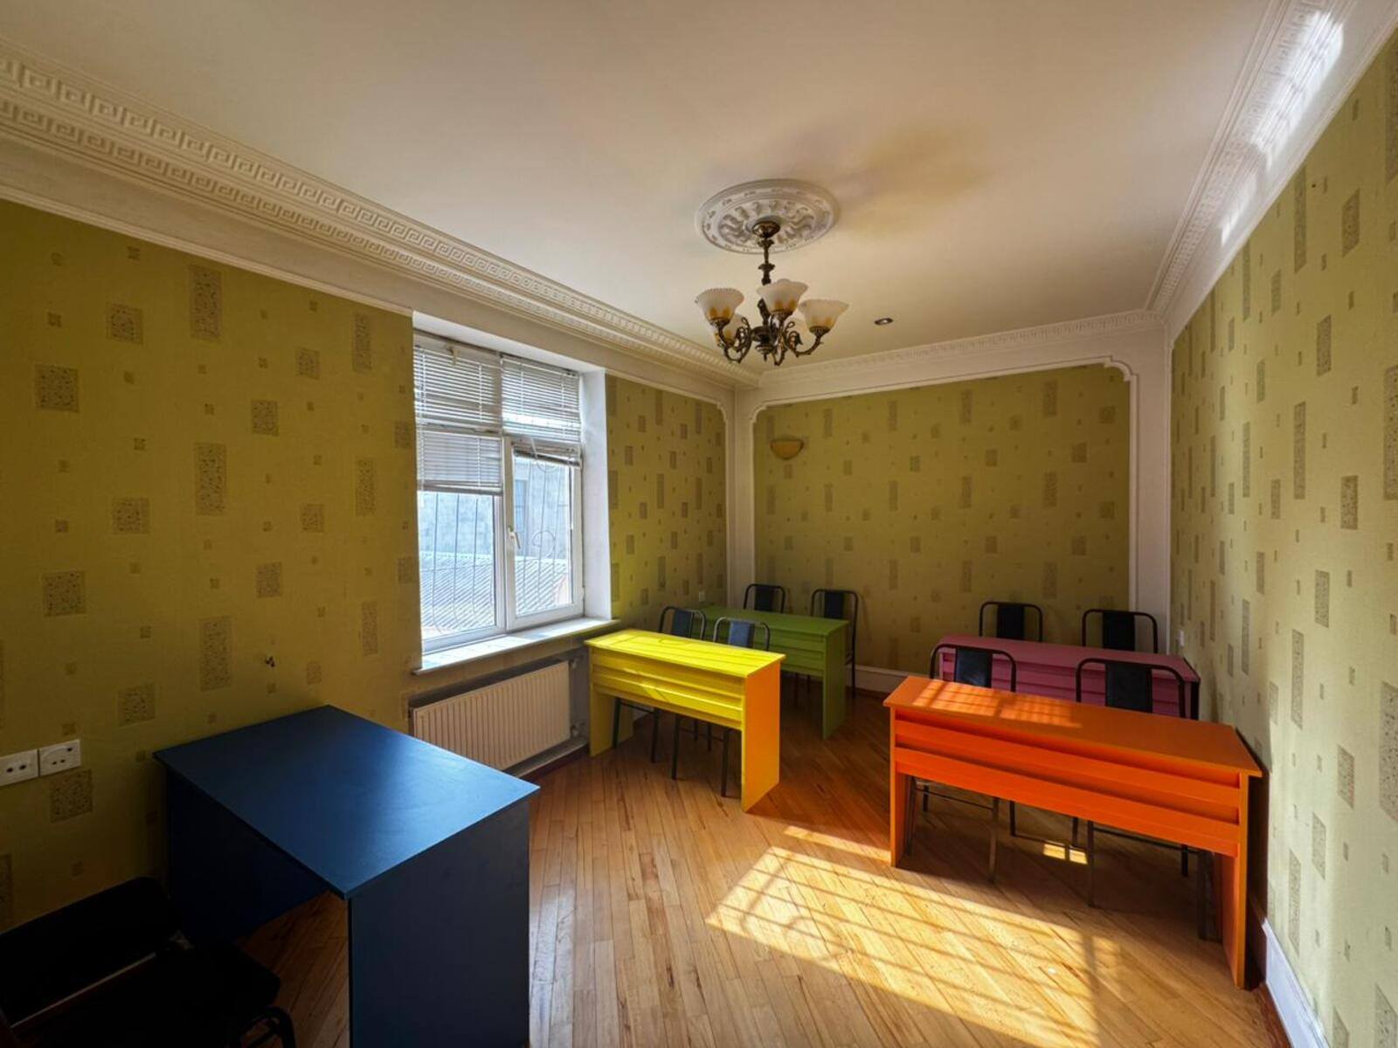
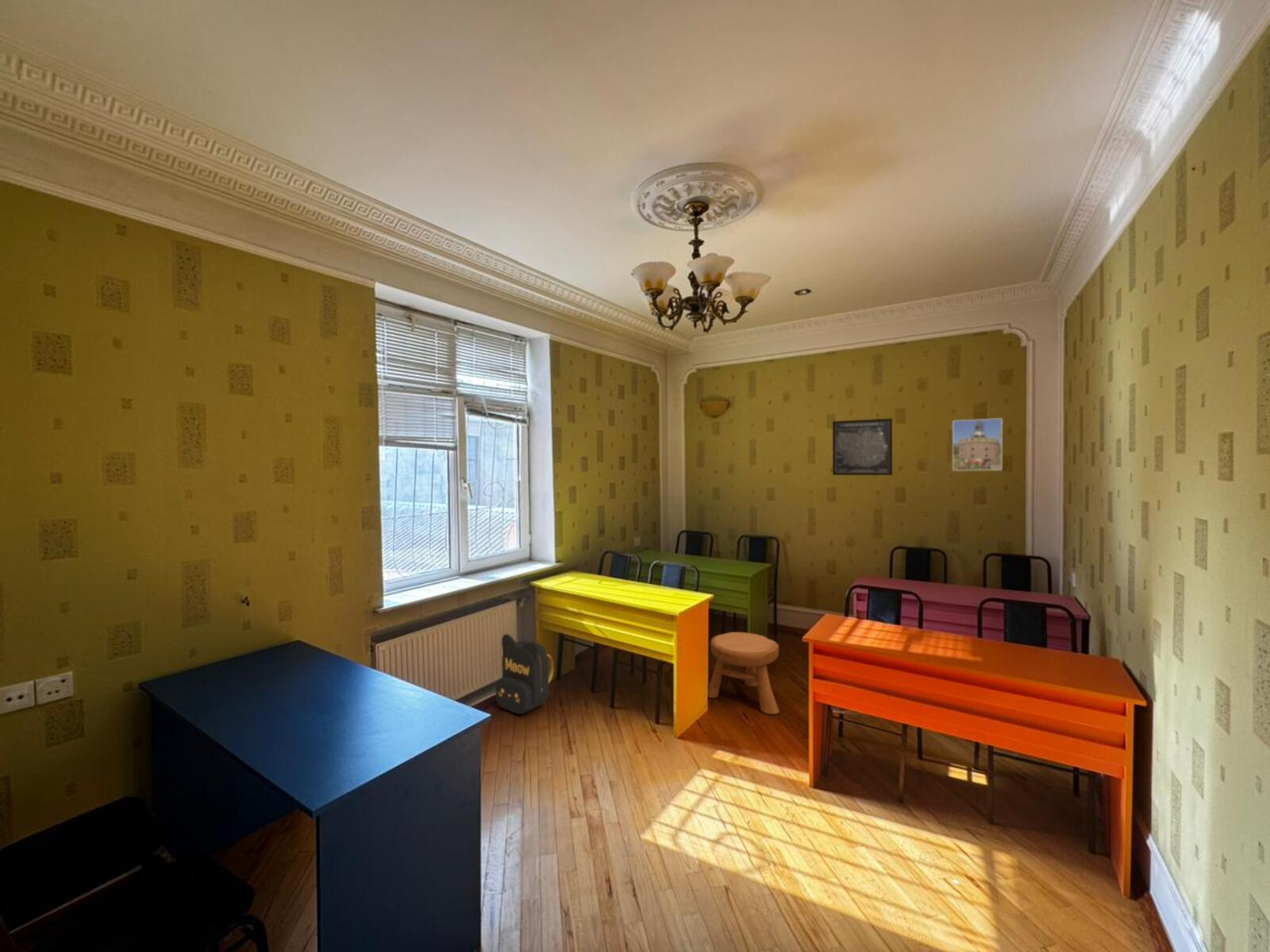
+ wall art (861, 447)
+ backpack (526, 670)
+ stool (749, 670)
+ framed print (976, 445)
